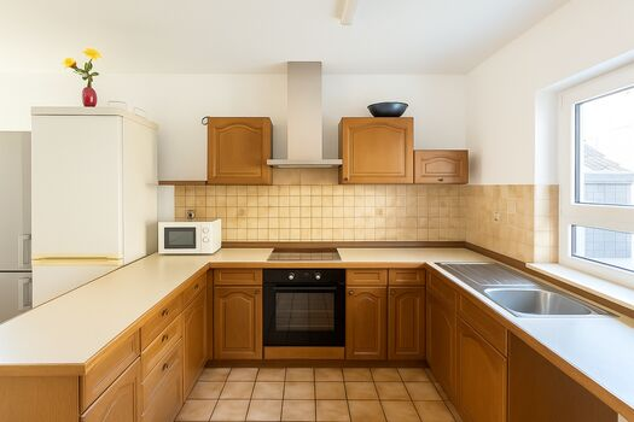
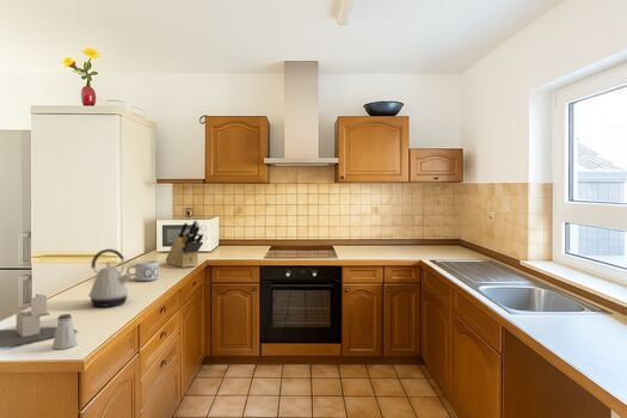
+ mug (142, 270)
+ utensil holder (31, 313)
+ saltshaker (64, 330)
+ kettle (110, 276)
+ knife block (184, 242)
